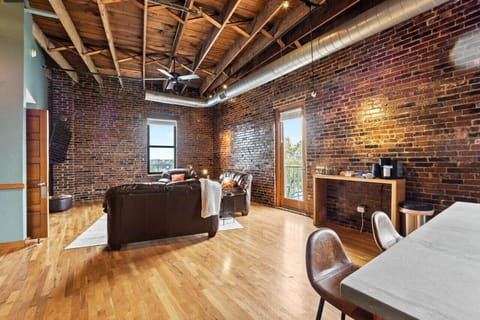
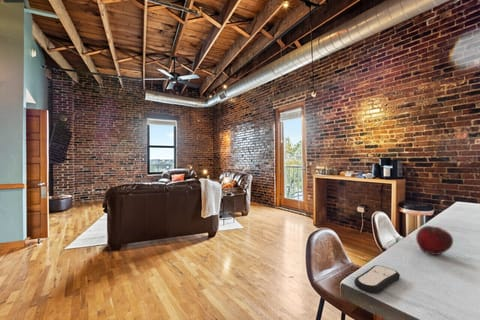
+ fruit (433, 240)
+ remote control (376, 278)
